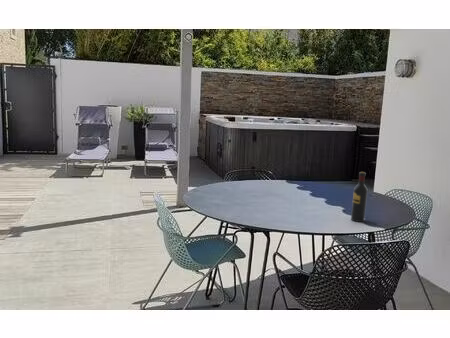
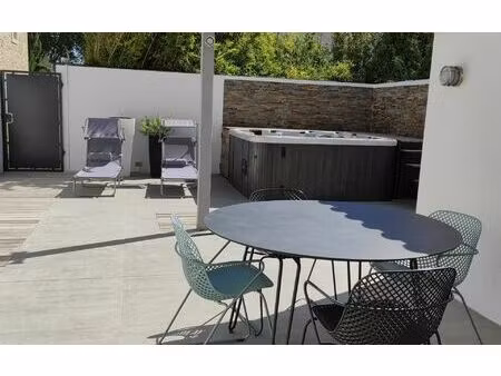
- wine bottle (360, 196)
